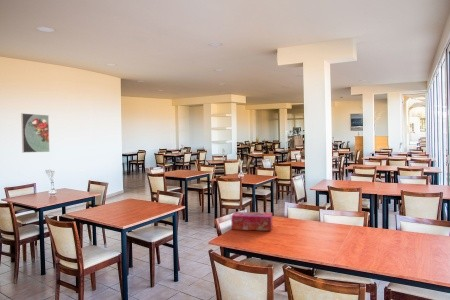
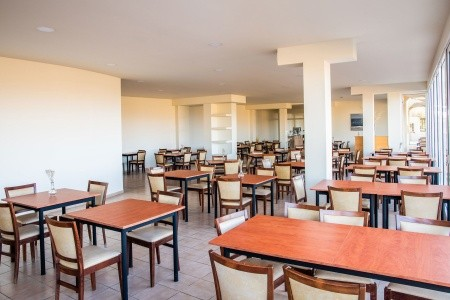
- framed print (35, 133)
- tissue box (252, 220)
